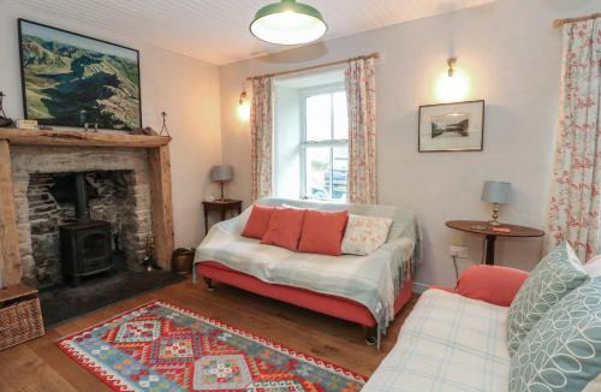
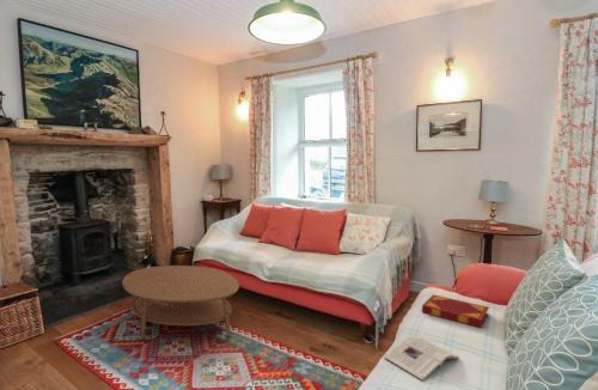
+ hardback book (454, 310)
+ magazine (421, 353)
+ coffee table (179, 299)
